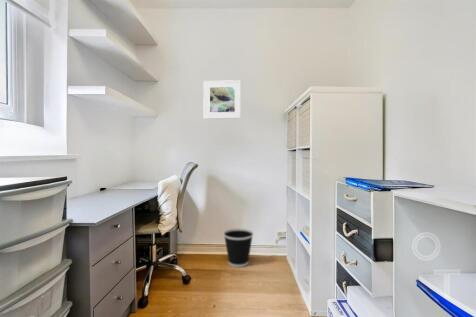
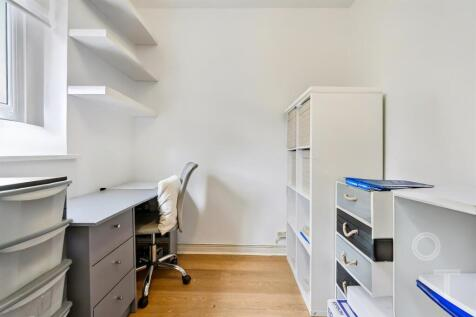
- wastebasket (238, 247)
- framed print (222, 99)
